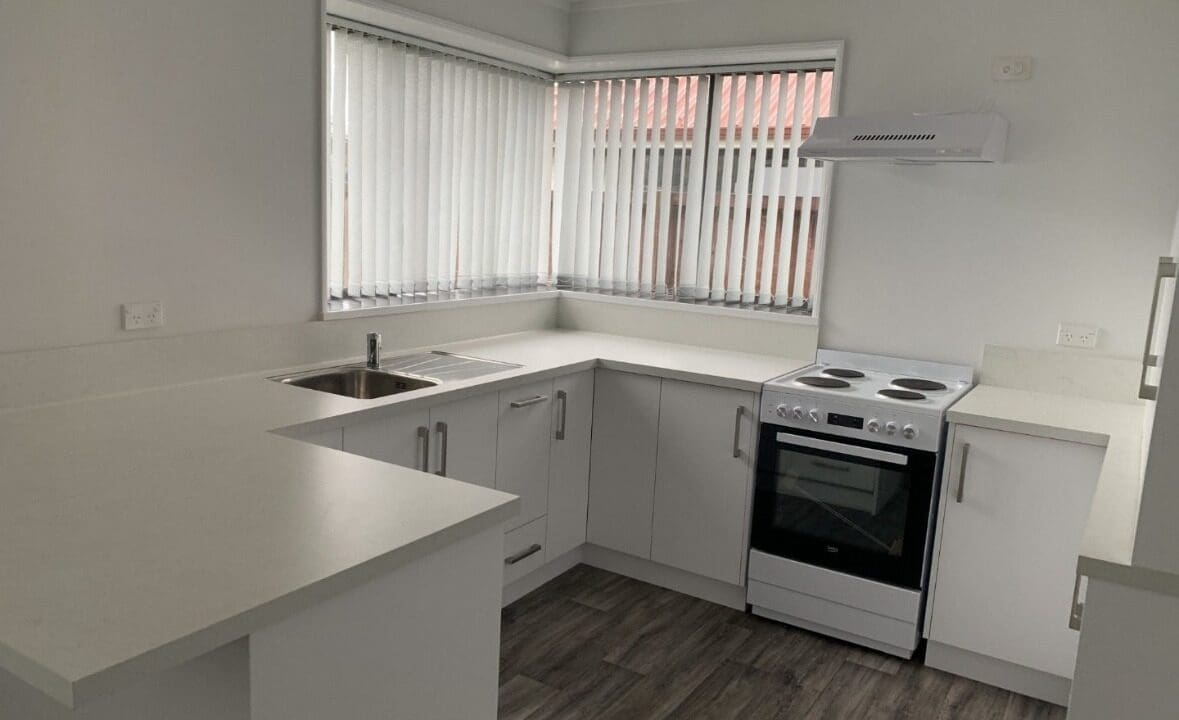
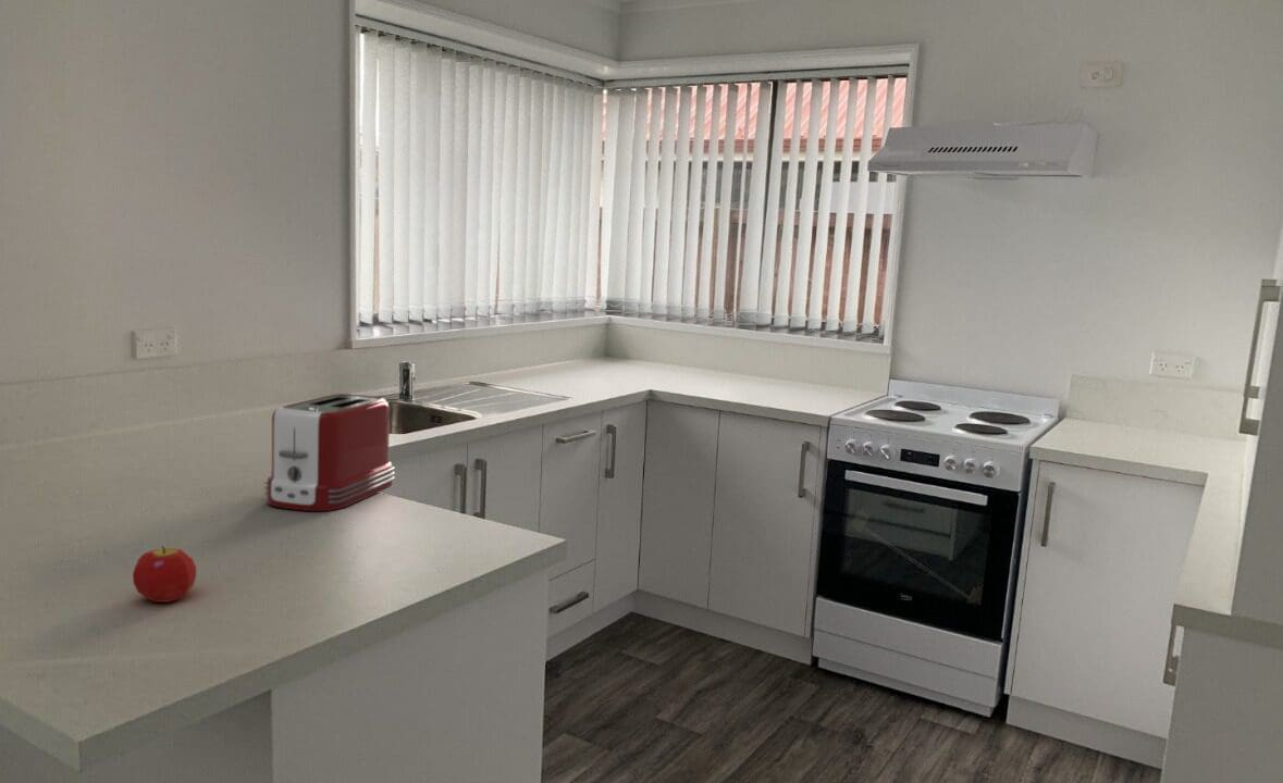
+ fruit (165, 571)
+ toaster (332, 447)
